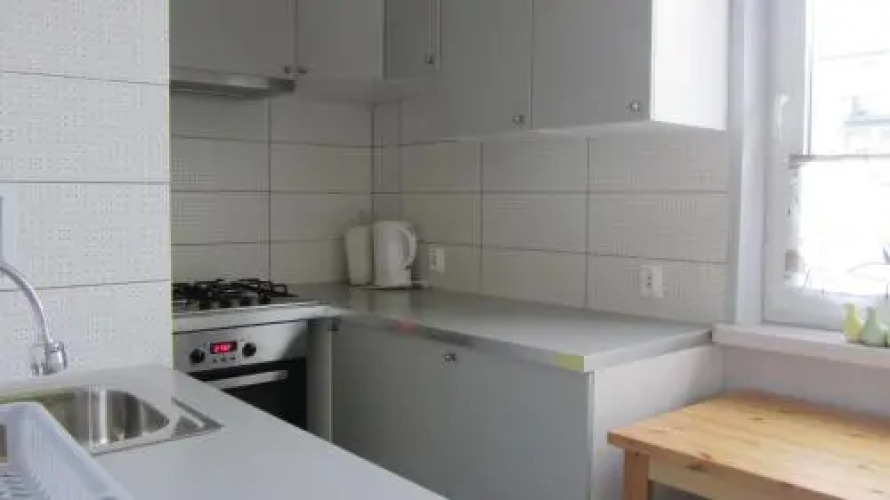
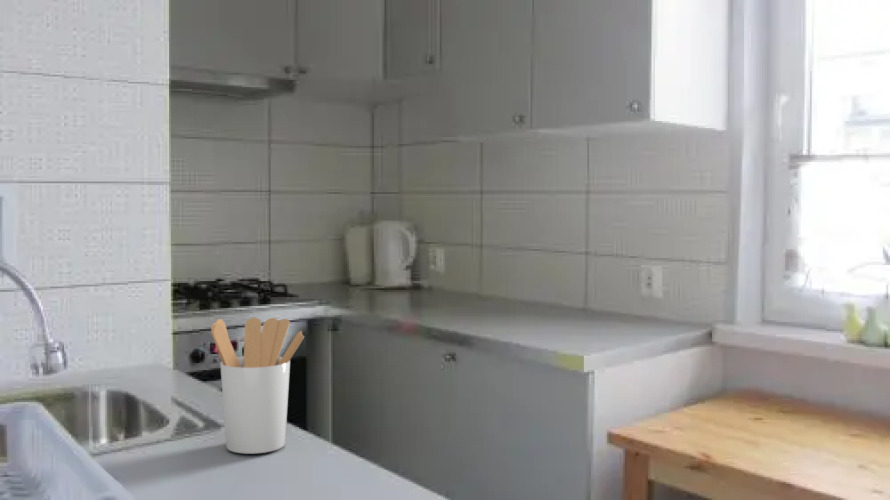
+ utensil holder (259, 379)
